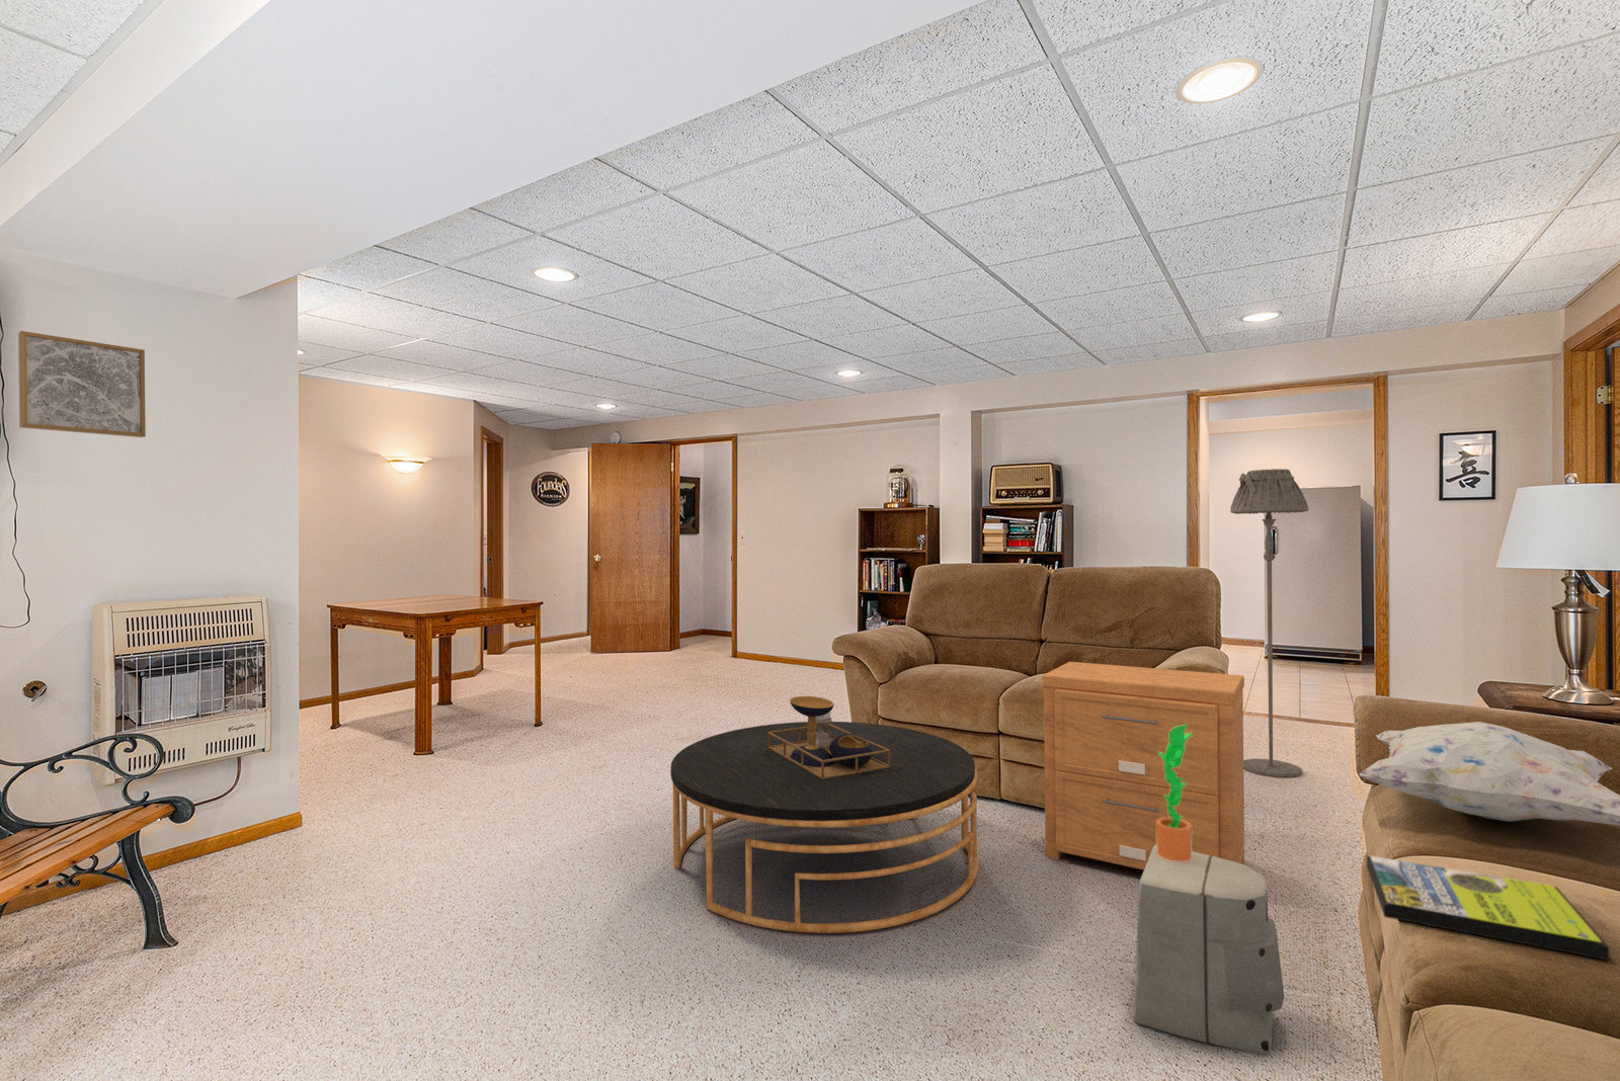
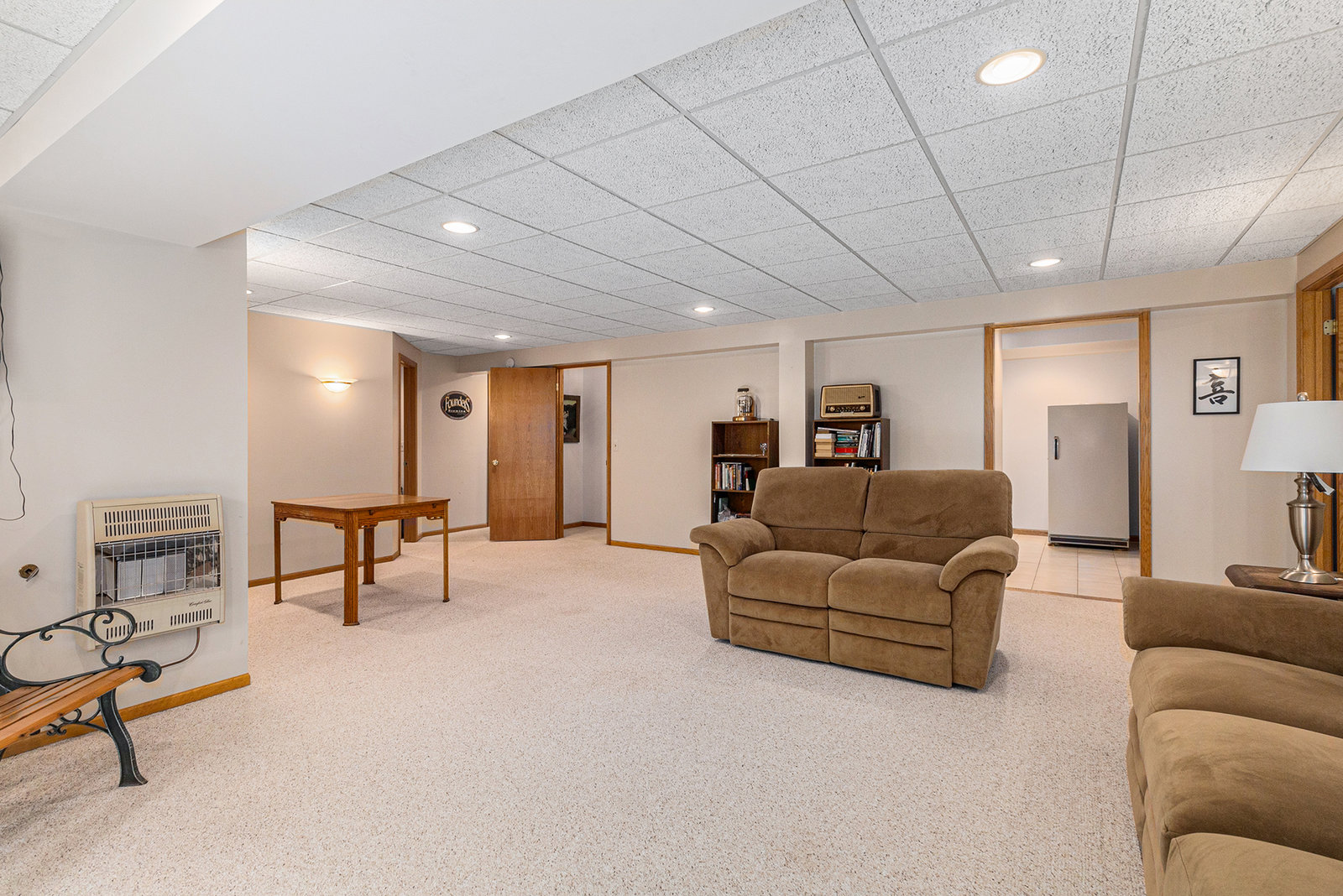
- potted plant (1175, 787)
- wall art (84, 386)
- speaker (1204, 942)
- coffee table (823, 778)
- decorative pillow (1487, 770)
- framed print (1472, 901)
- nightstand (1141, 769)
- floor lamp (1270, 619)
